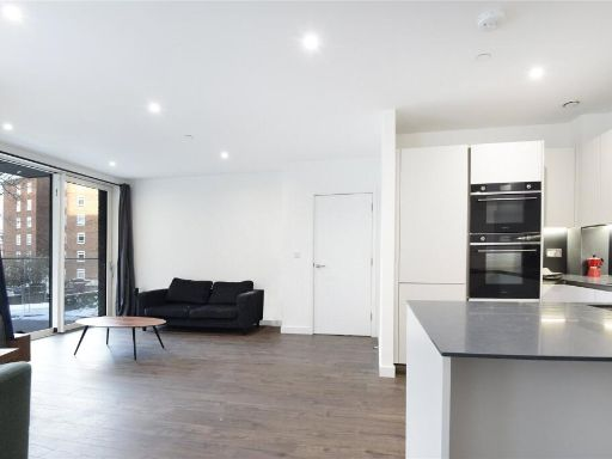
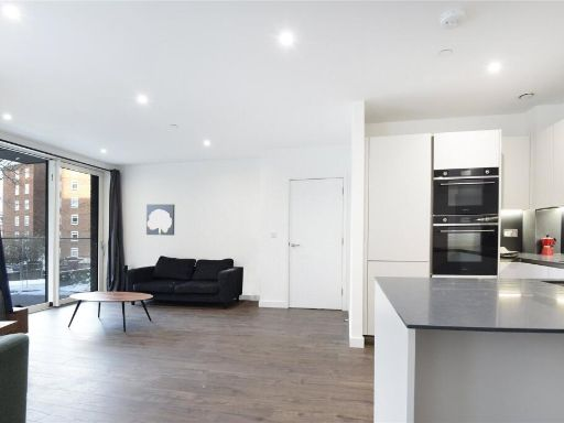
+ wall art (160, 219)
